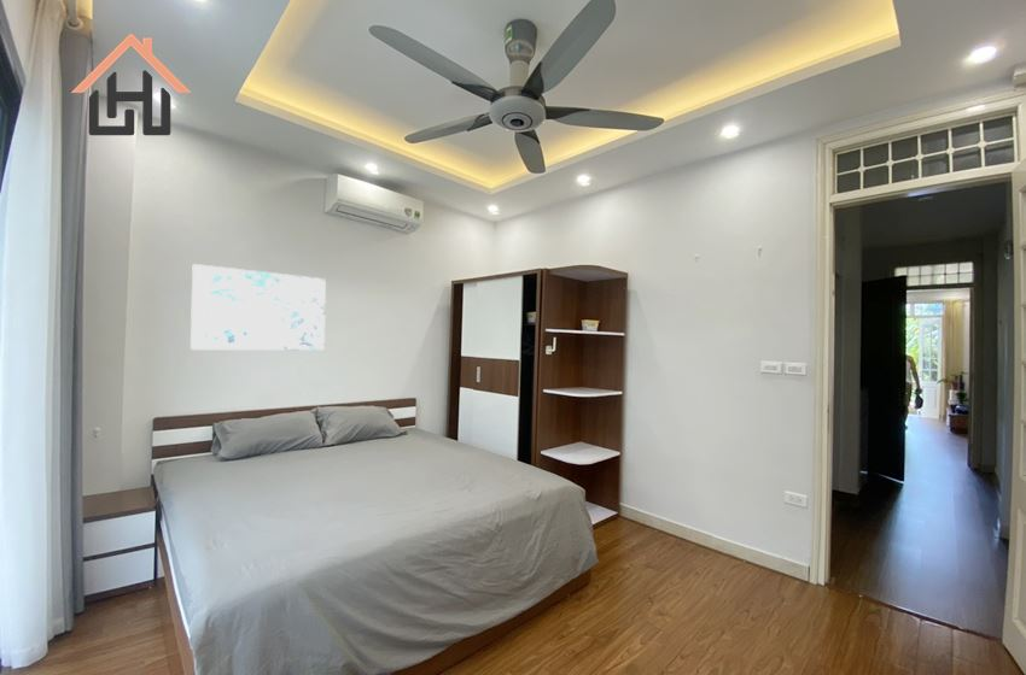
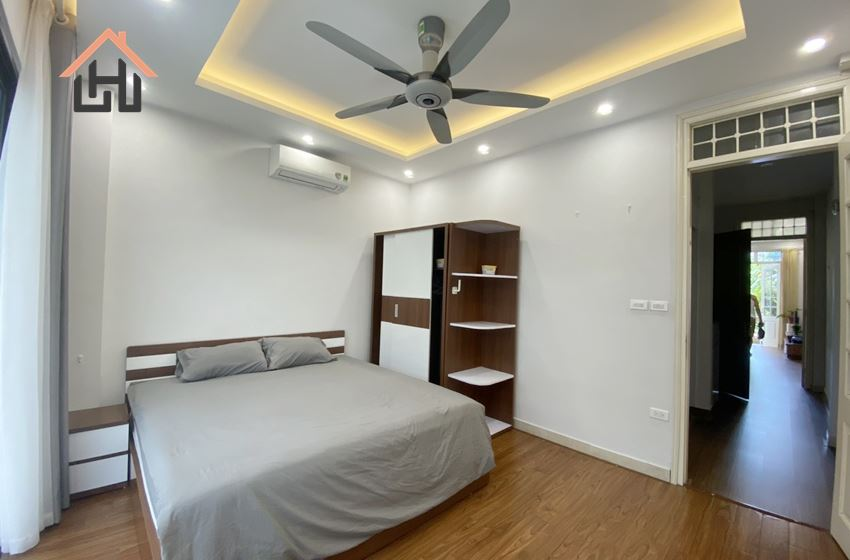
- wall art (264, 311)
